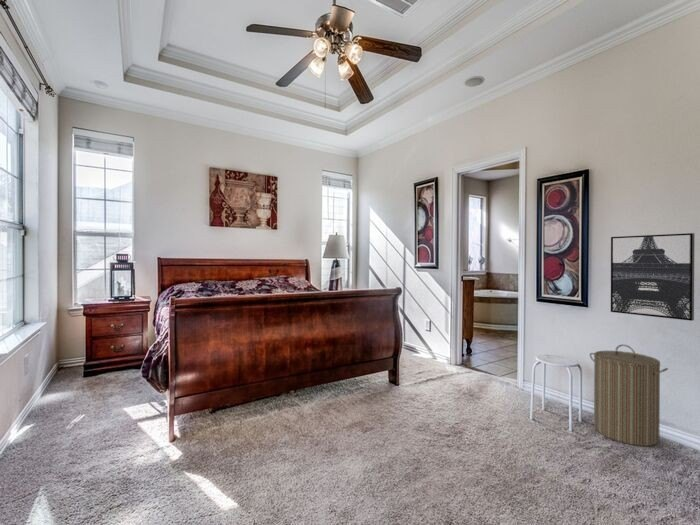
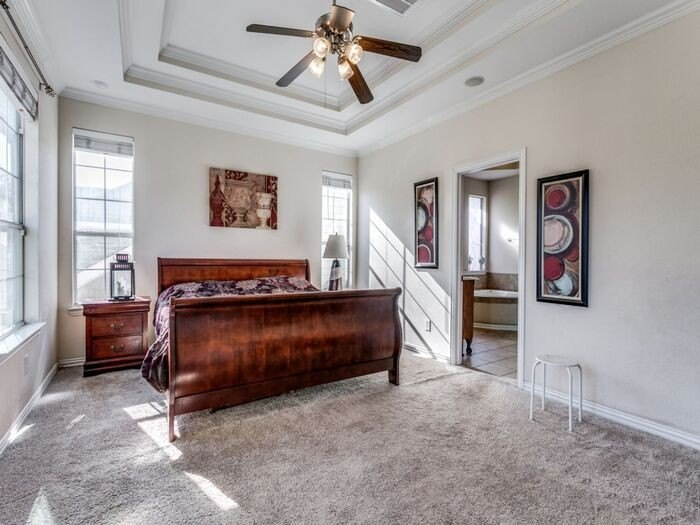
- wall art (649, 275)
- laundry hamper (625, 389)
